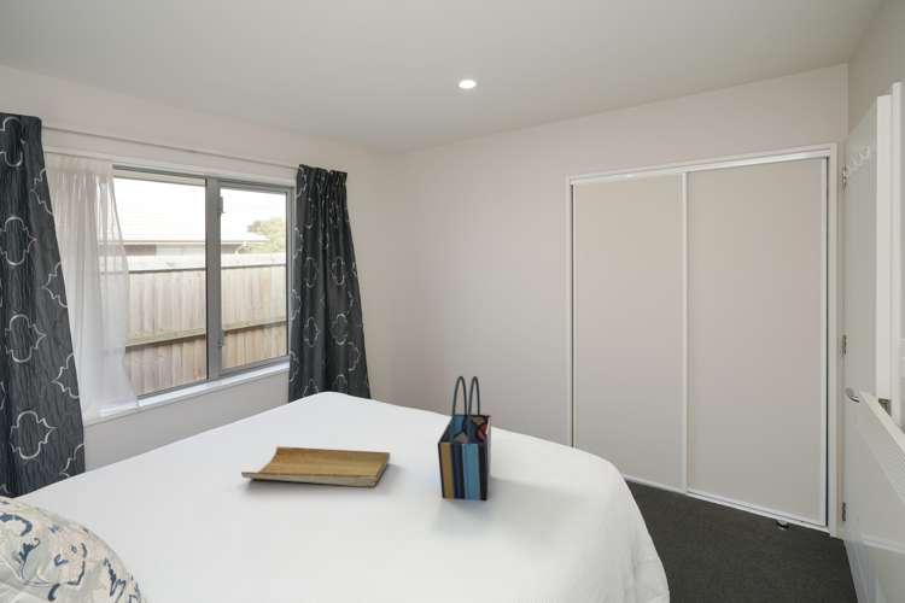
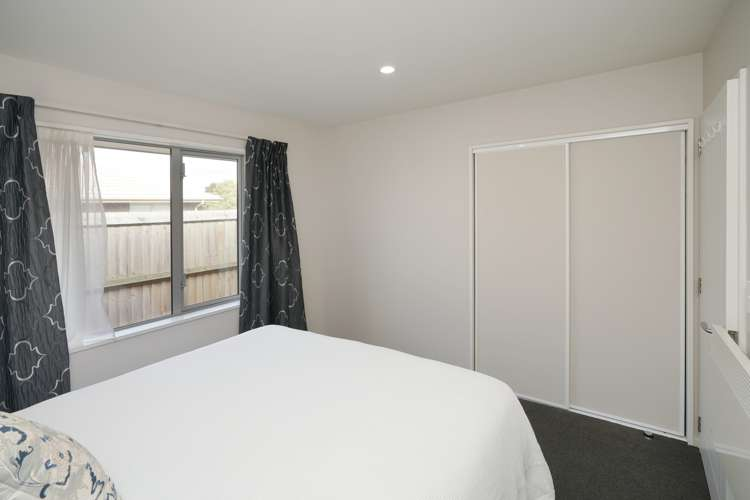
- tote bag (467, 431)
- tray (321, 466)
